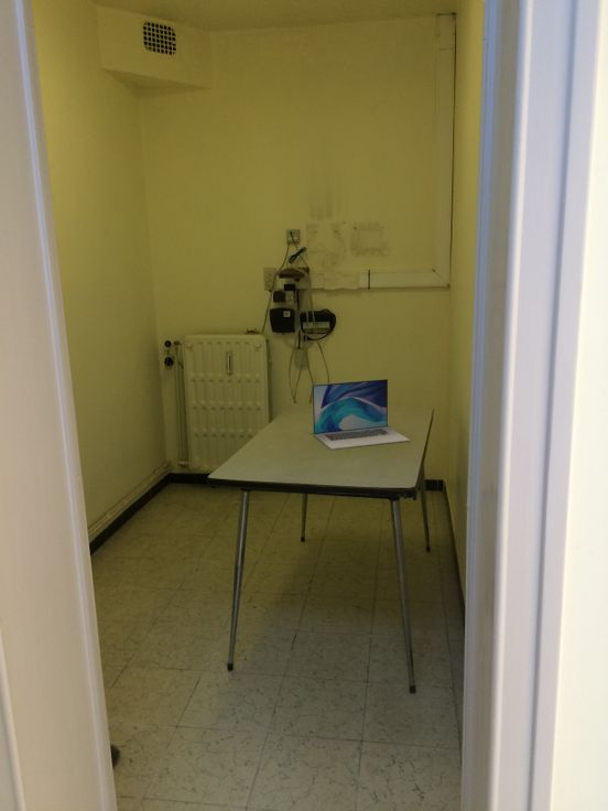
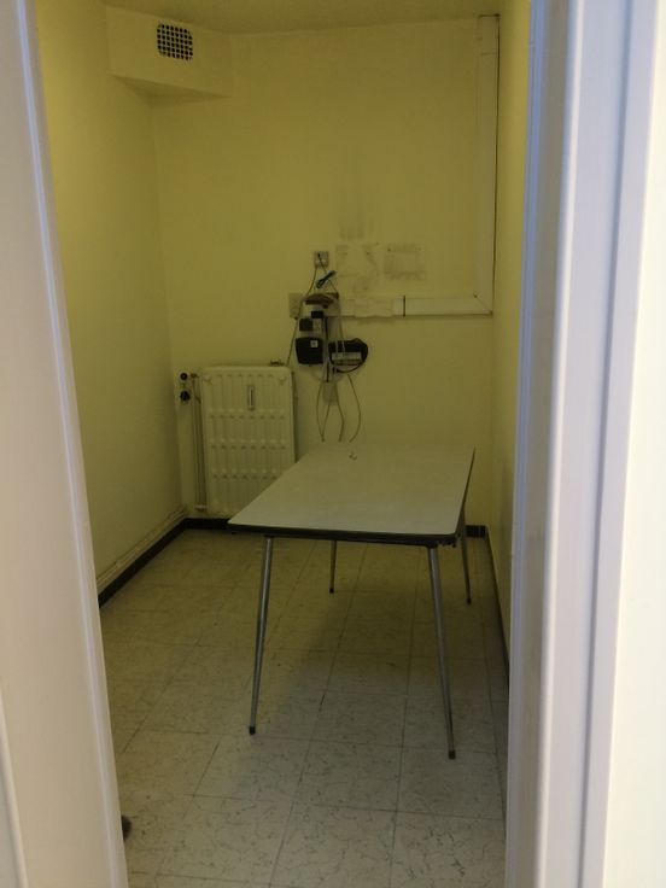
- laptop (360, 412)
